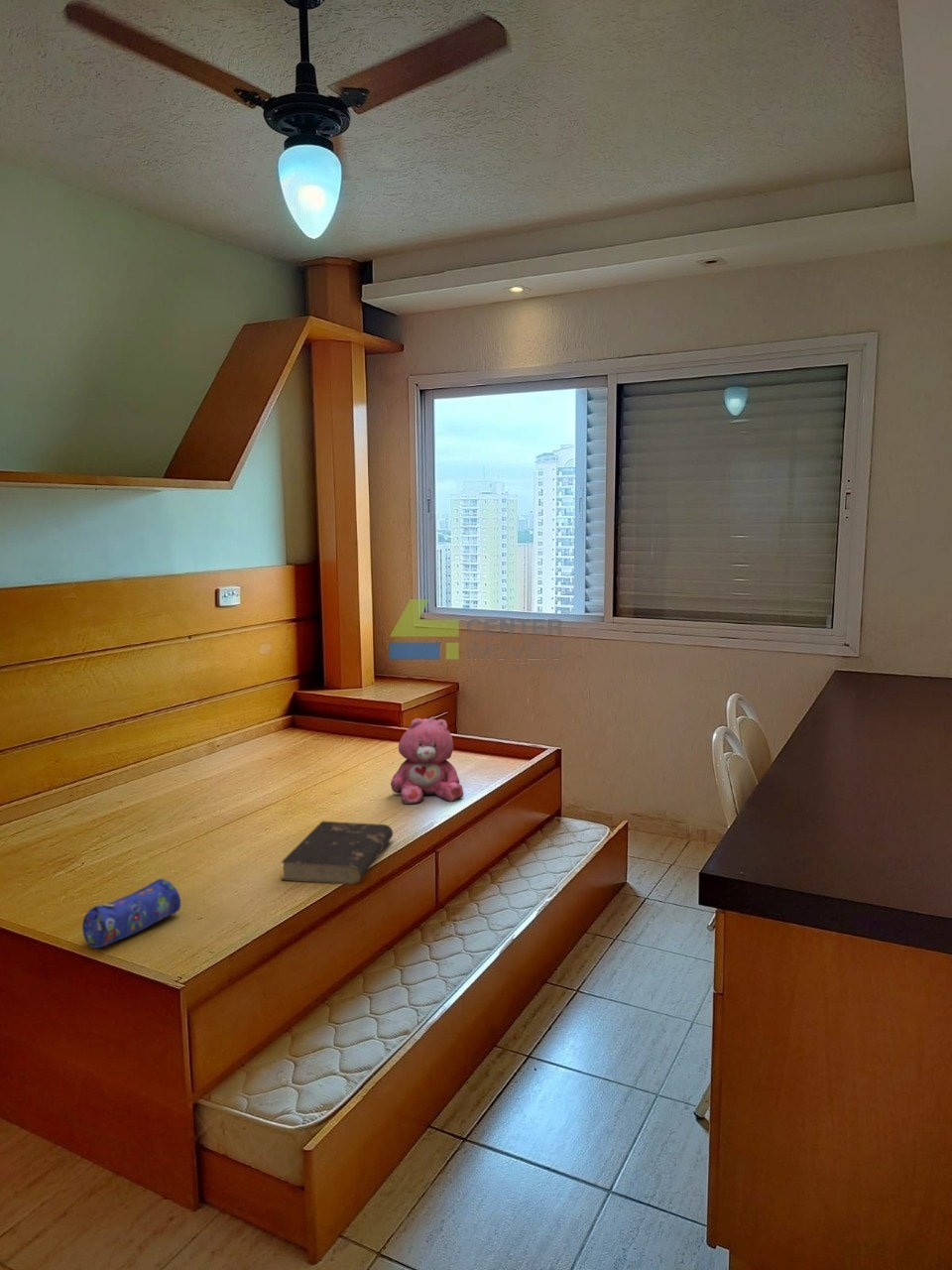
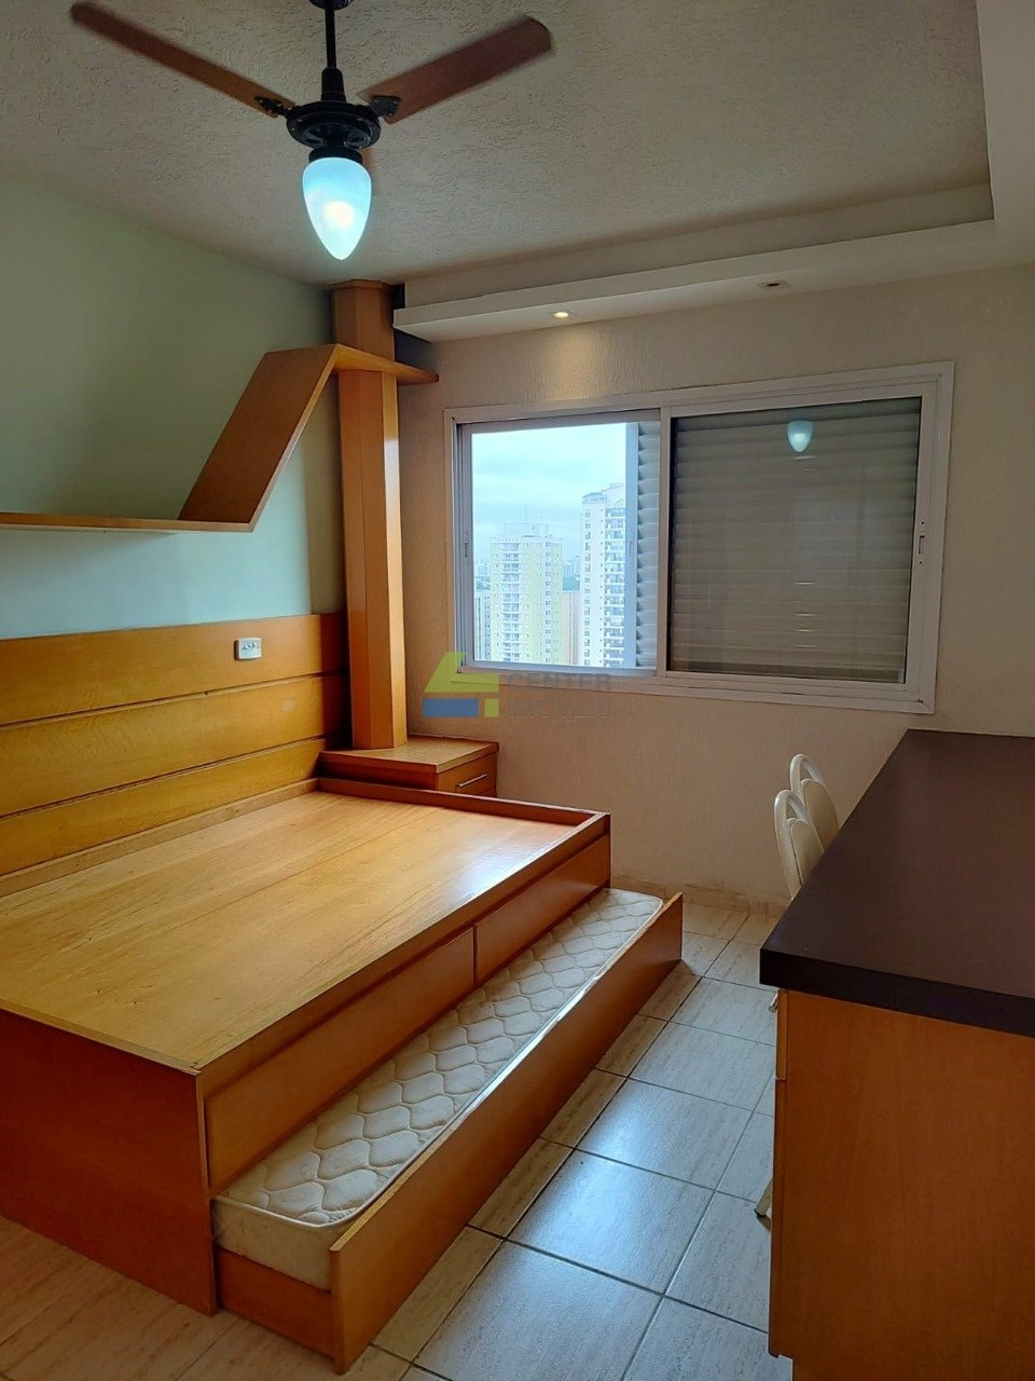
- pencil case (132, 911)
- book (340, 850)
- teddy bear (426, 756)
